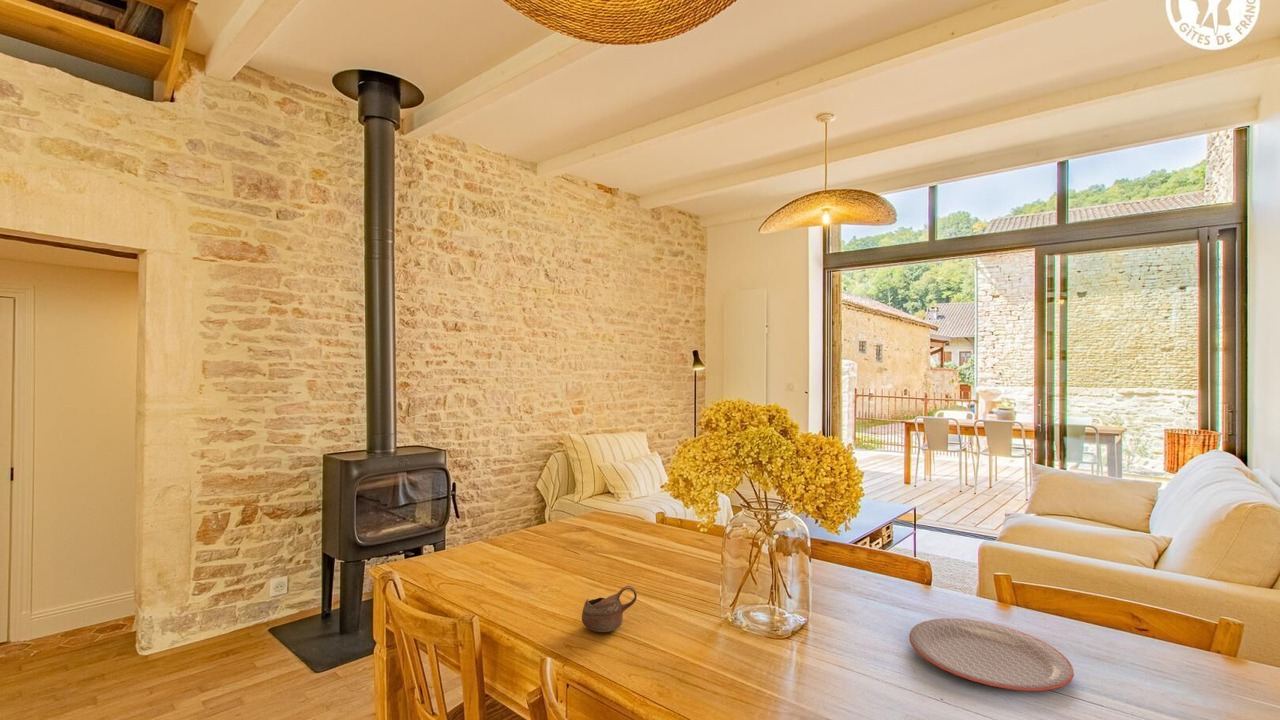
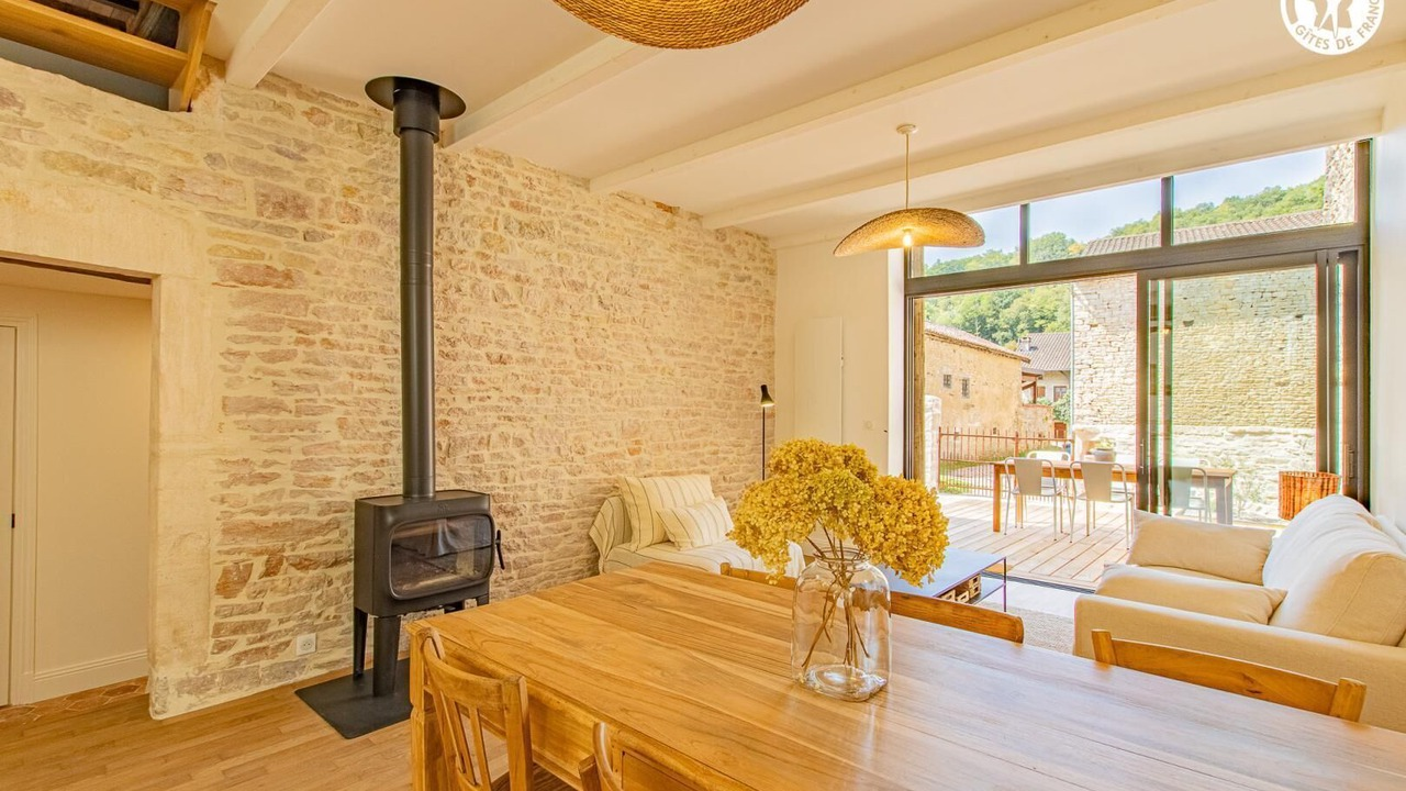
- cup (607, 608)
- plate (986, 654)
